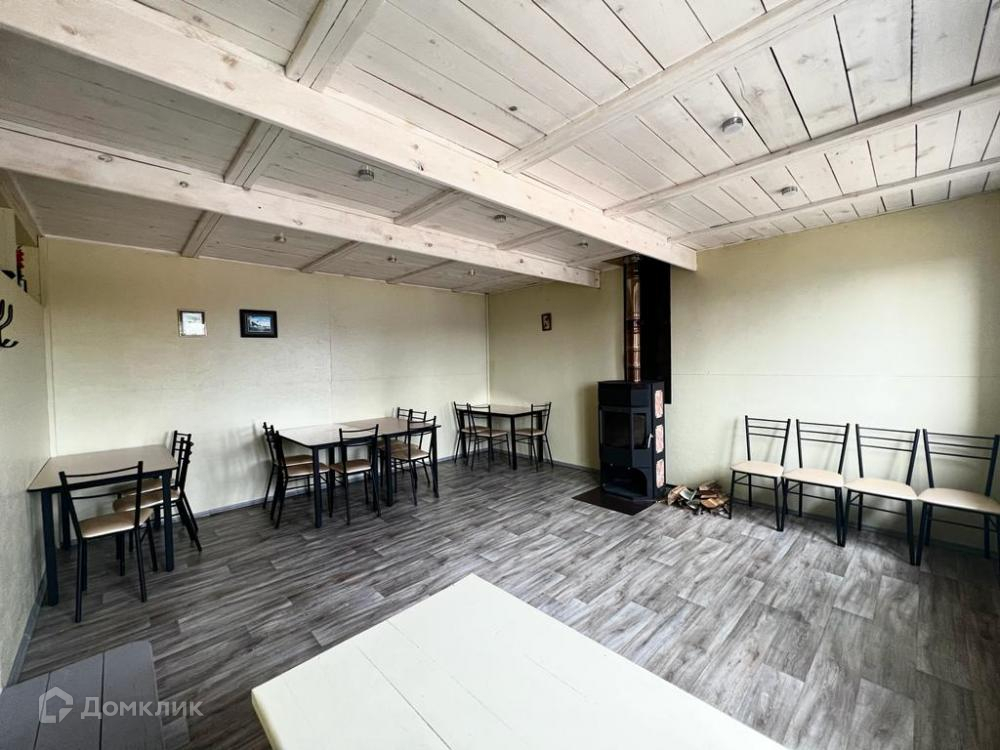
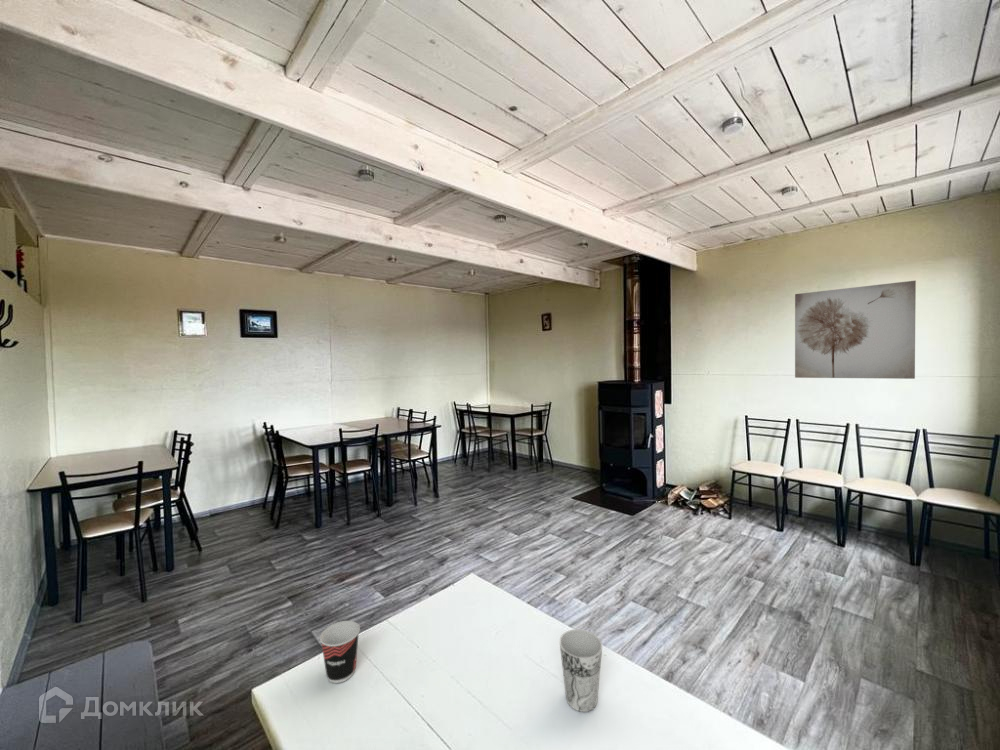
+ wall art (850, 333)
+ cup (581, 670)
+ cup (340, 652)
